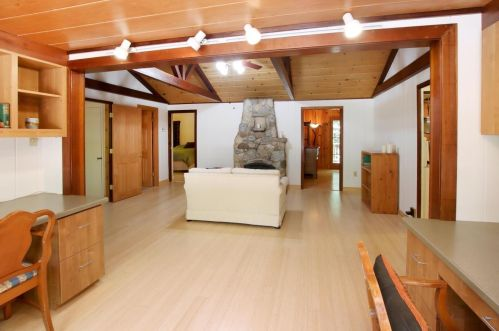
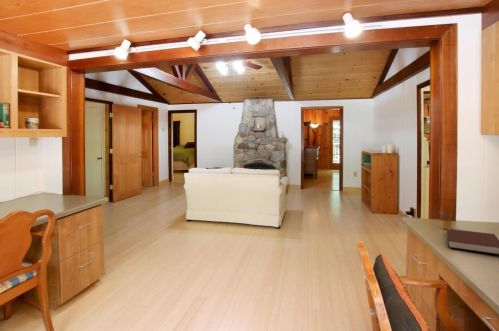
+ pencil box (447, 219)
+ notebook (472, 240)
